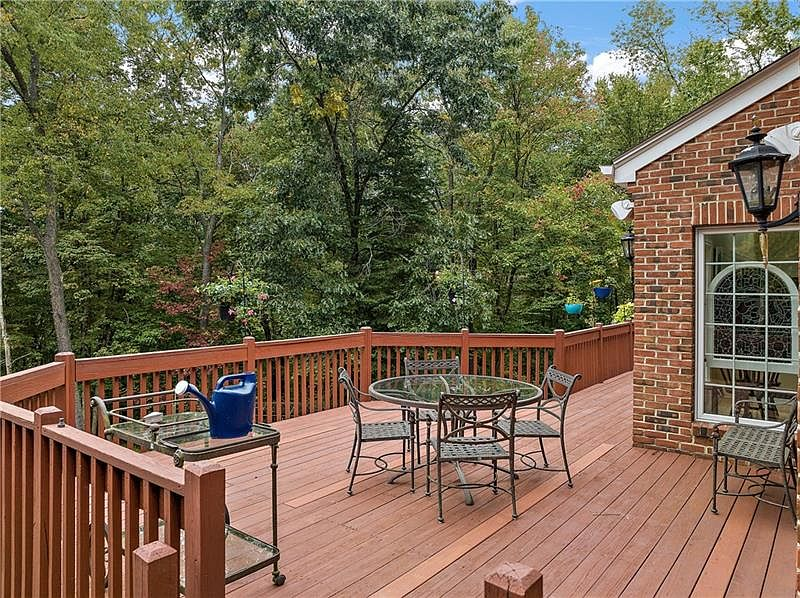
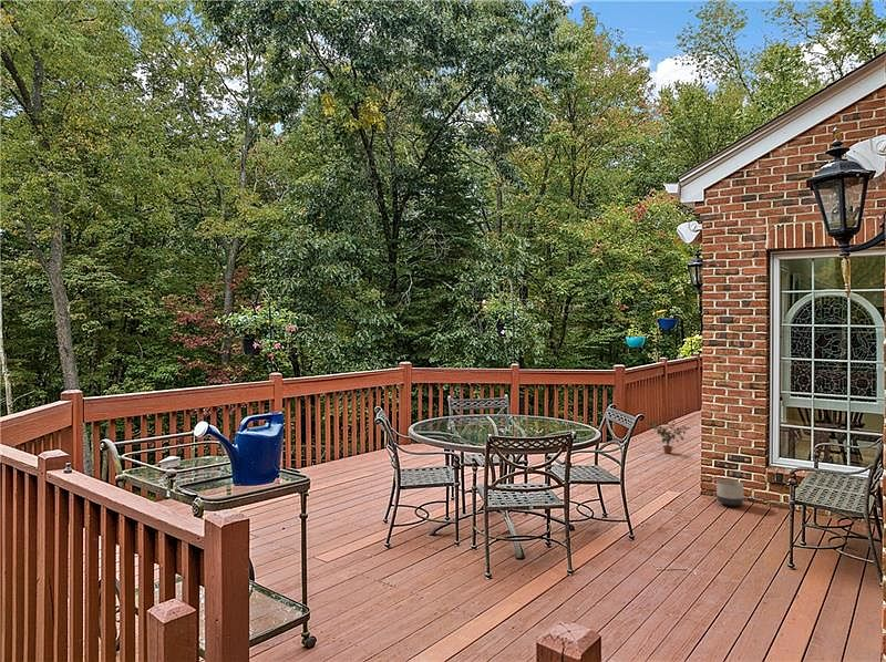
+ potted plant (668, 435)
+ planter (730, 494)
